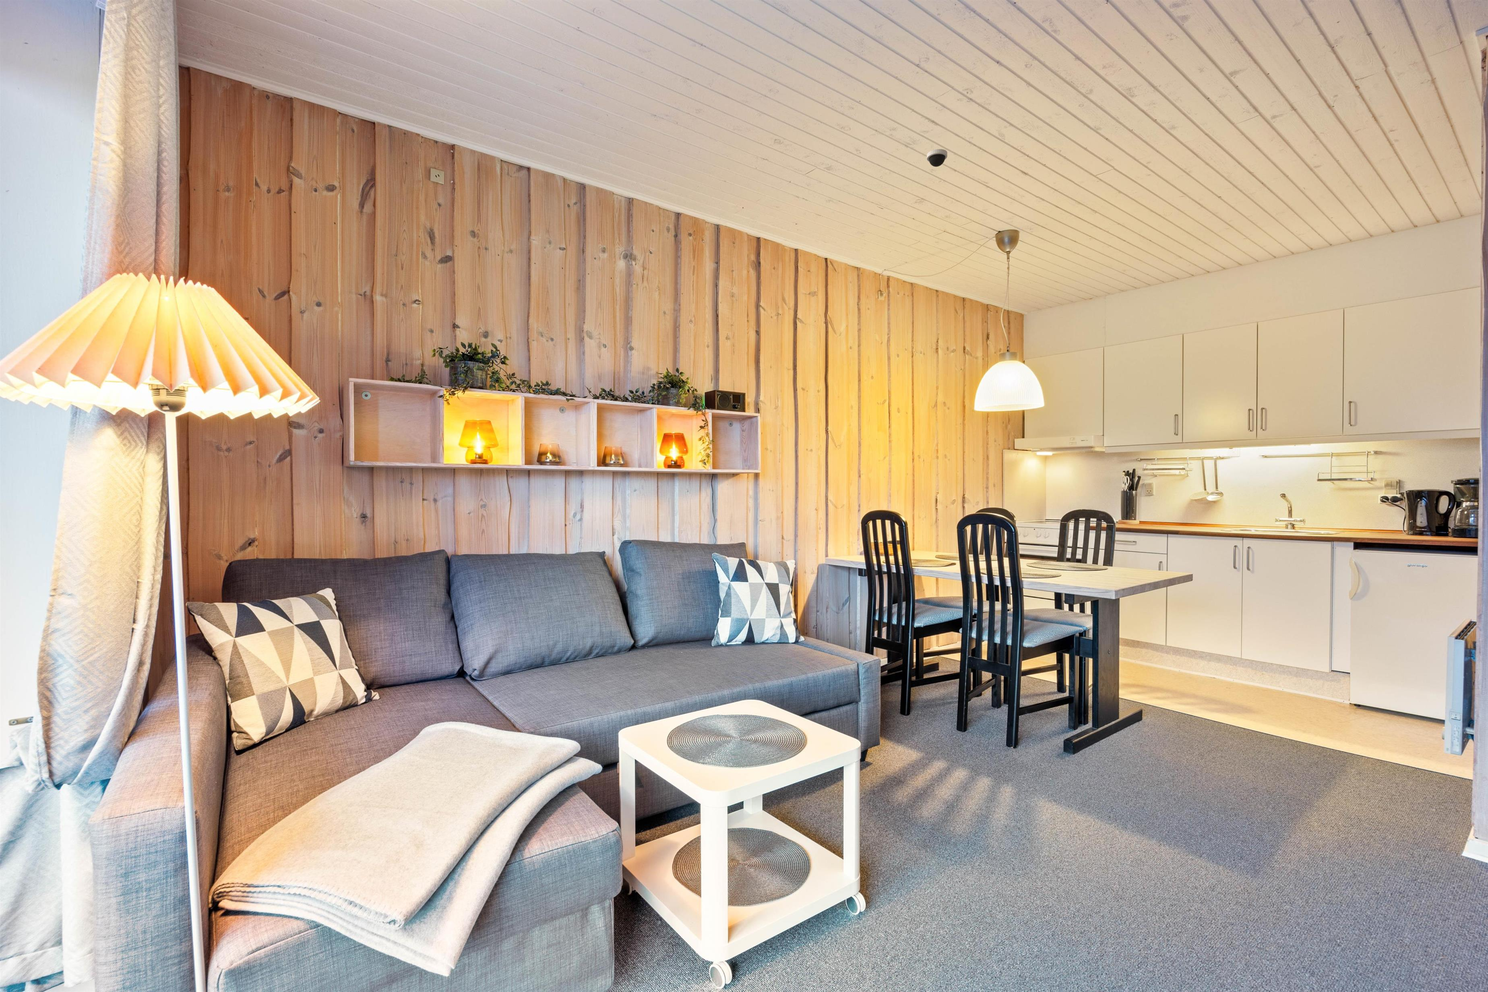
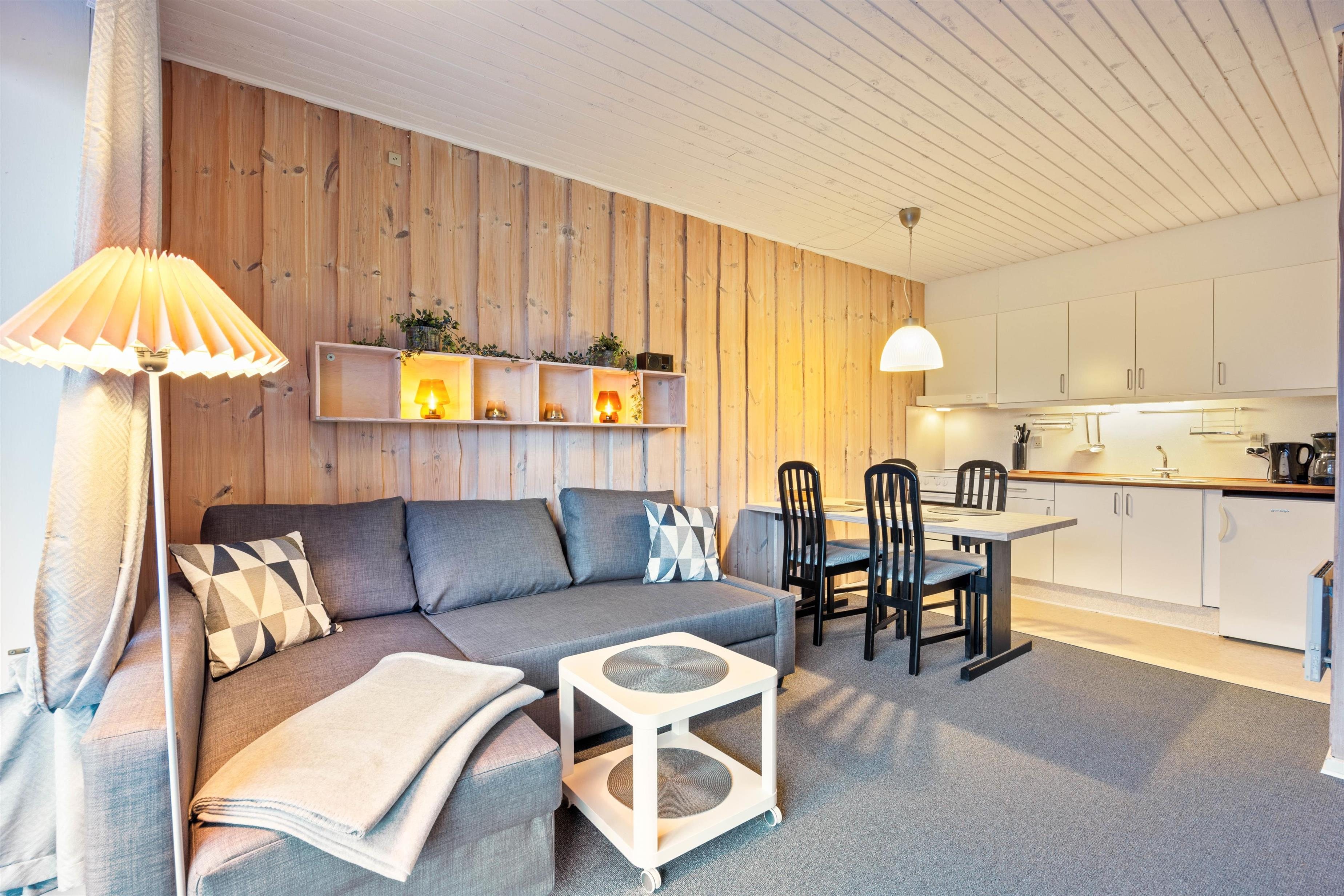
- dome security camera (937, 159)
